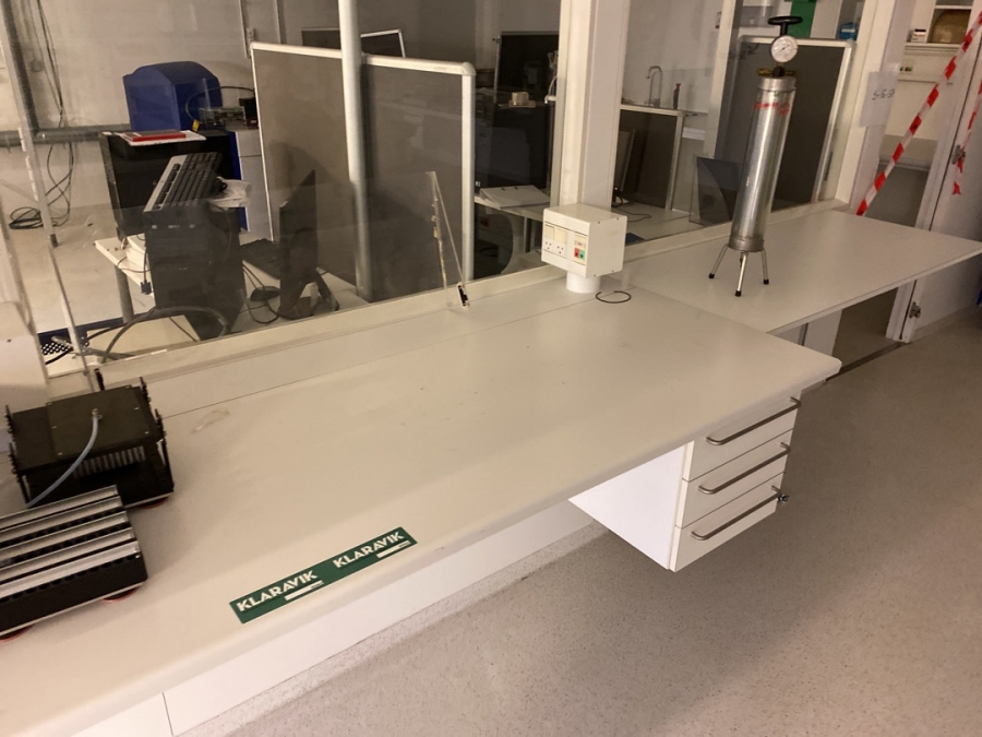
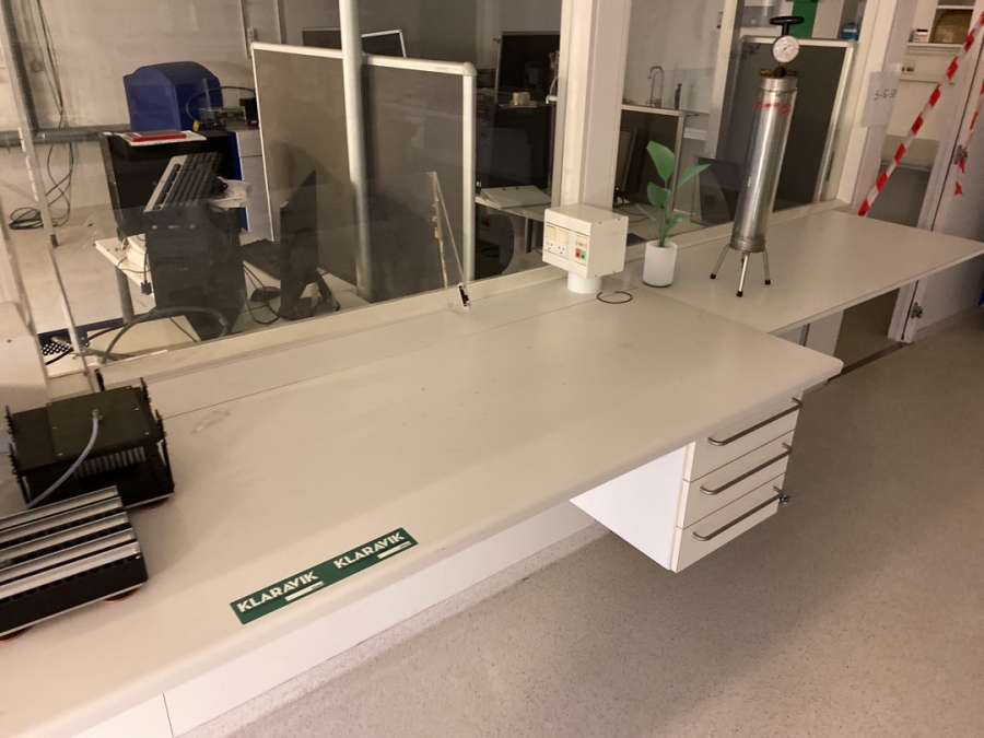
+ potted plant (665, 216)
